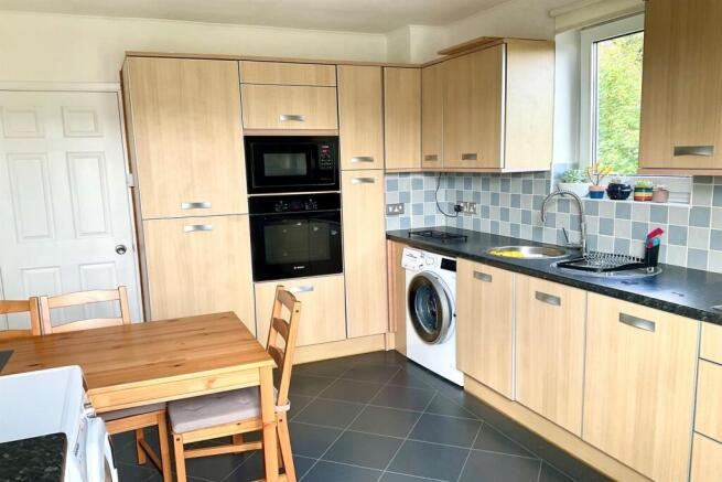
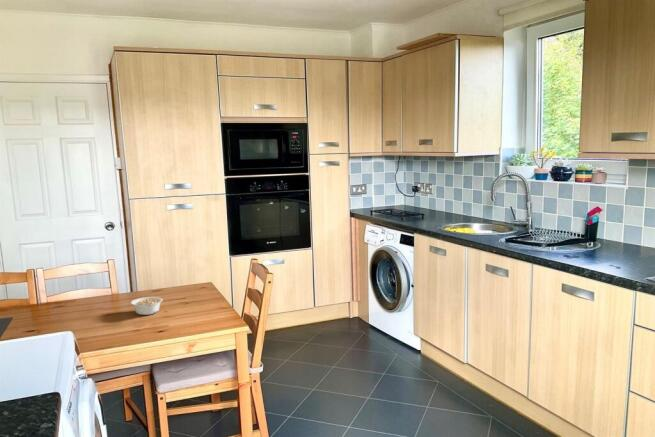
+ legume (147, 305)
